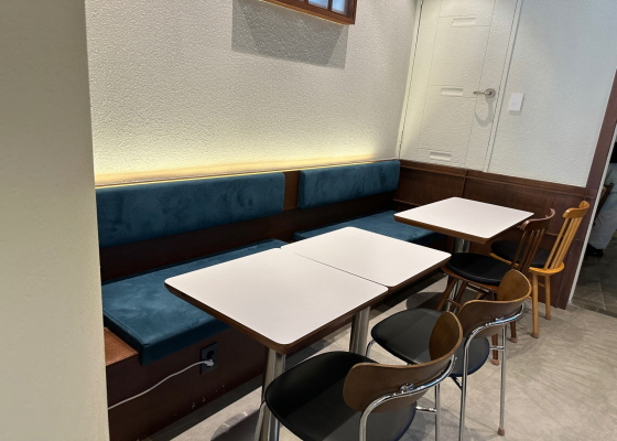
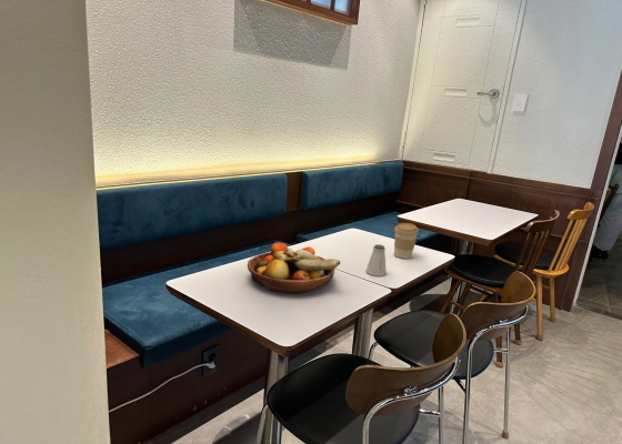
+ fruit bowl (292, 261)
+ coffee cup (404, 240)
+ saltshaker (378, 259)
